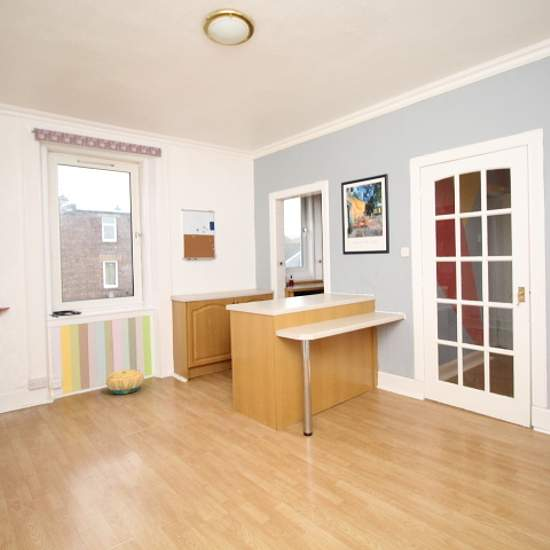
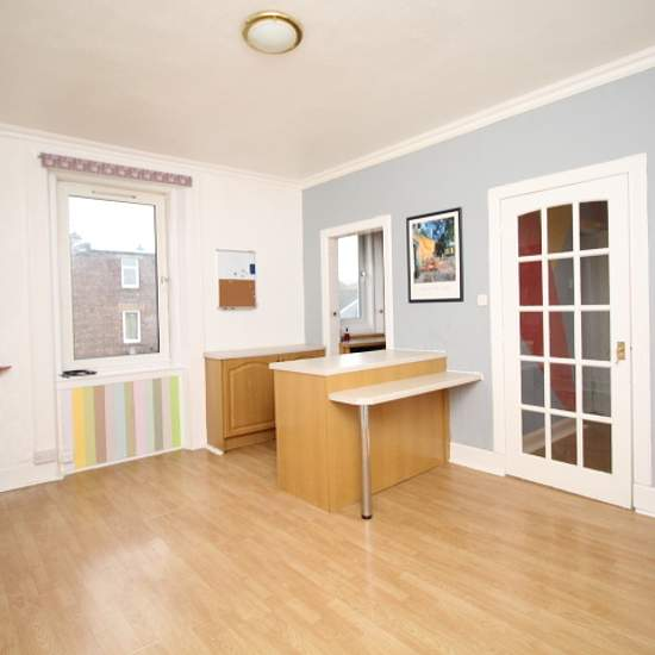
- basket (125, 380)
